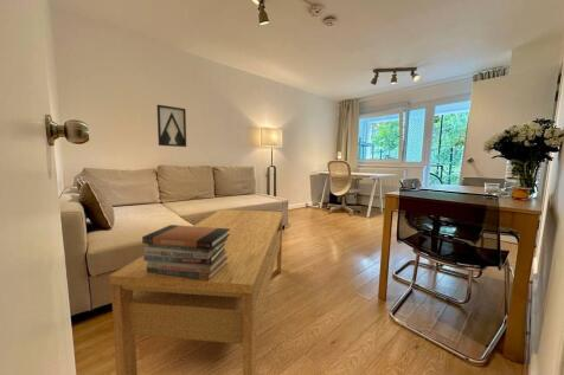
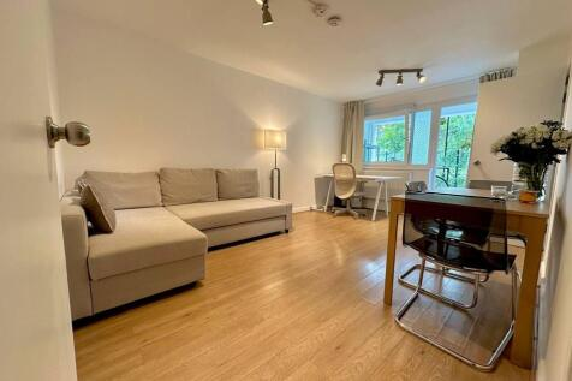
- coffee table (230, 271)
- wall art (172, 127)
- book stack (187, 248)
